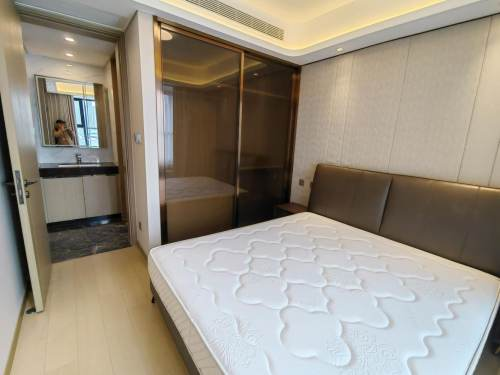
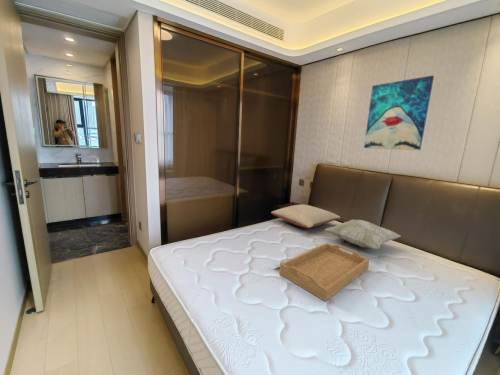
+ decorative pillow (362, 232)
+ serving tray (326, 265)
+ wall art (395, 116)
+ pillow (305, 215)
